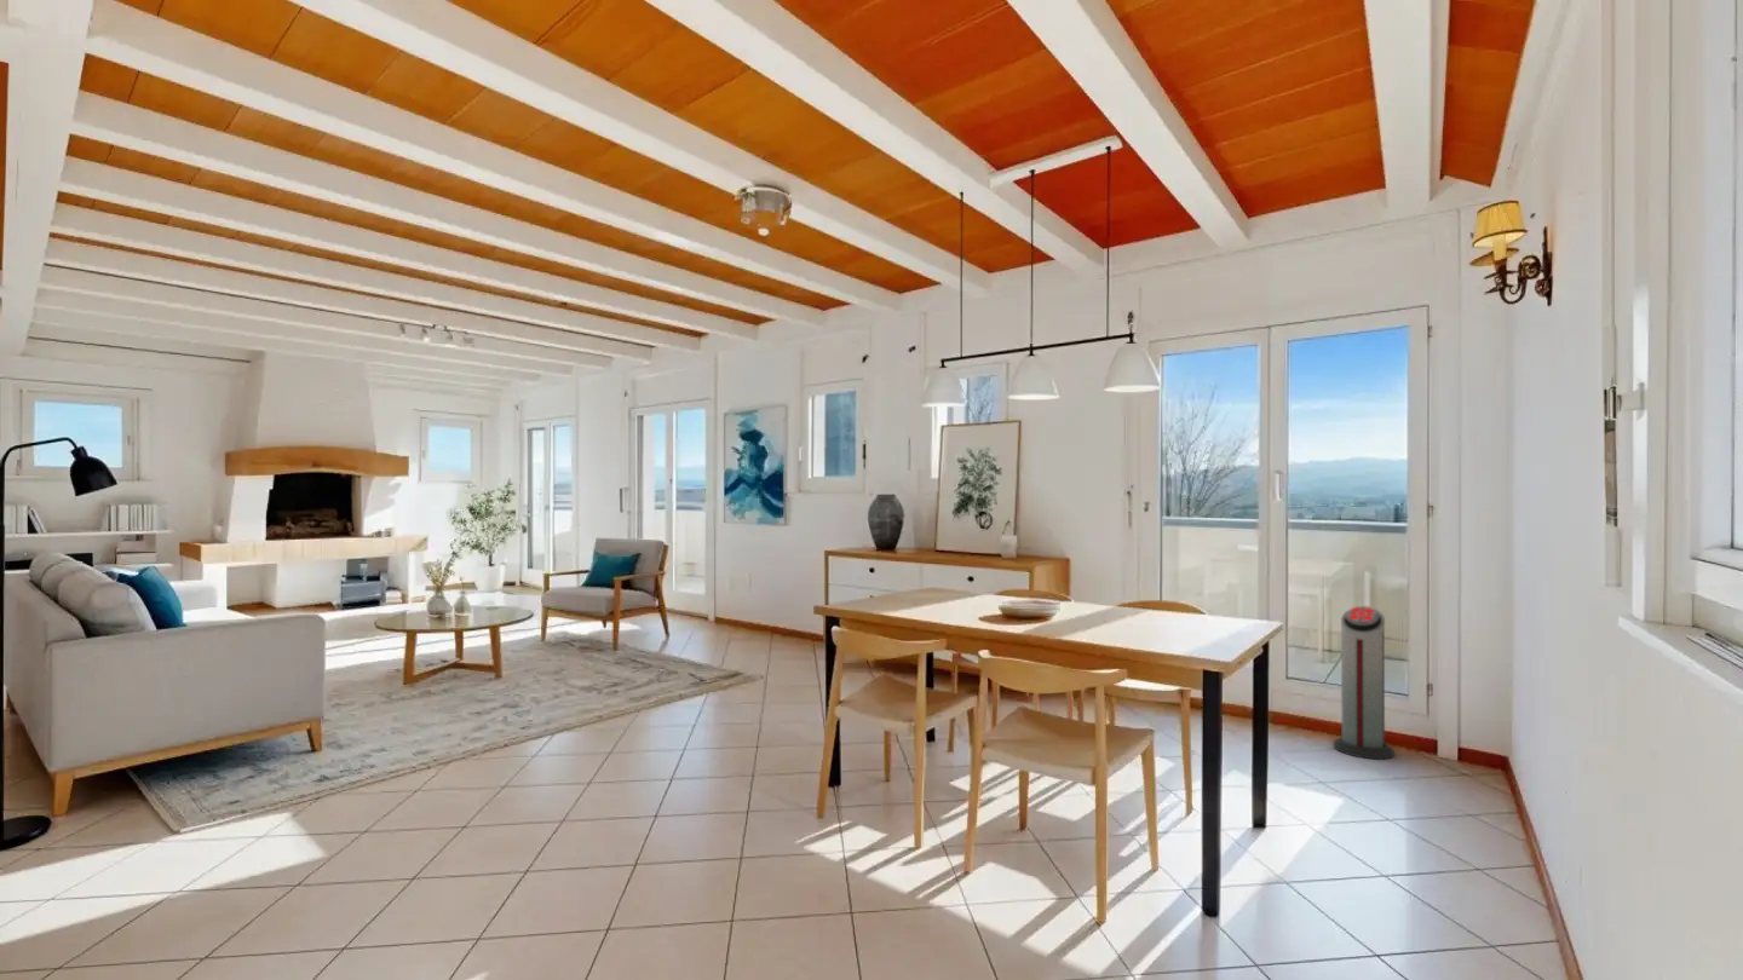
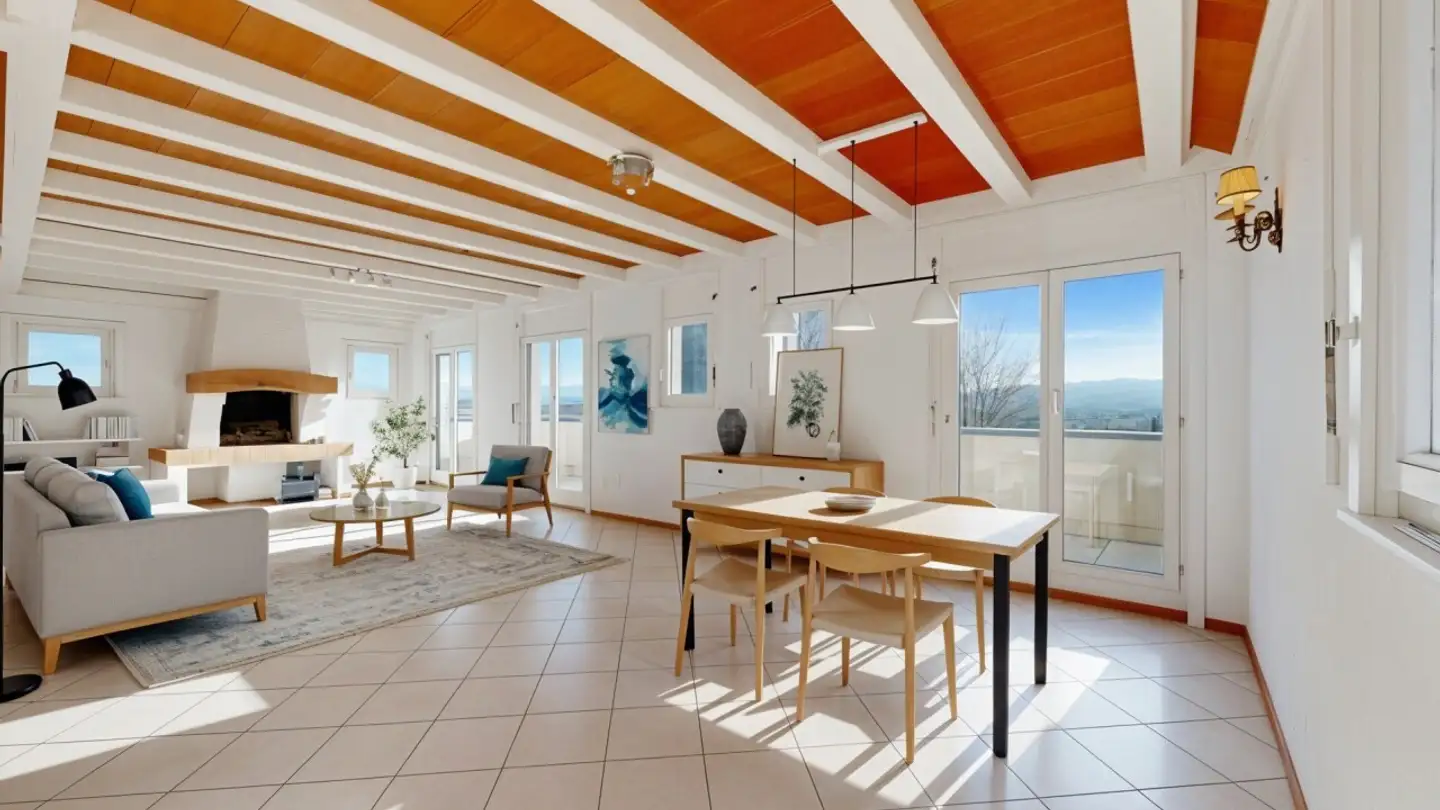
- air purifier (1362, 678)
